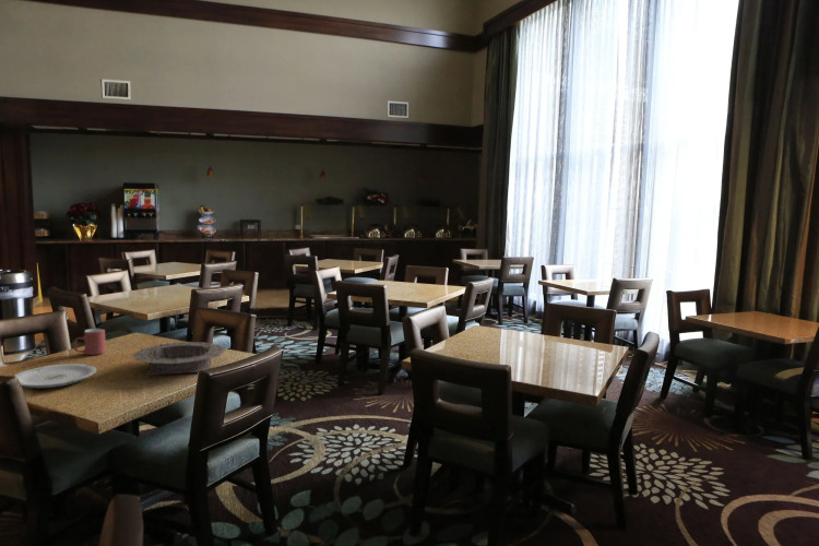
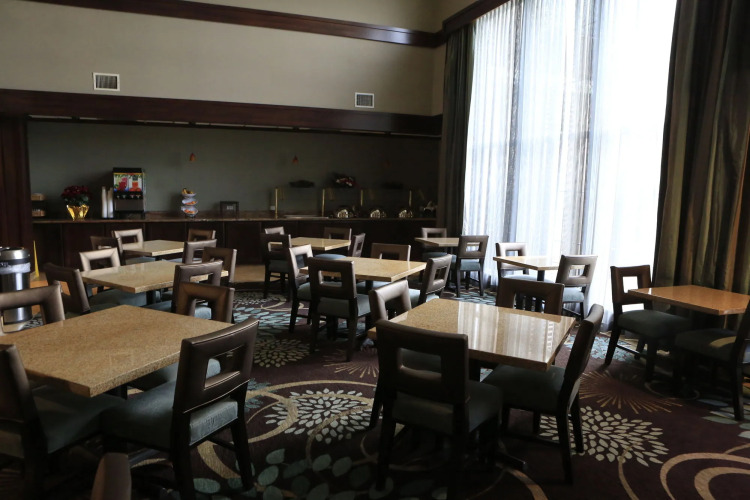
- plate (55, 377)
- bowl (180, 356)
- mug (90, 342)
